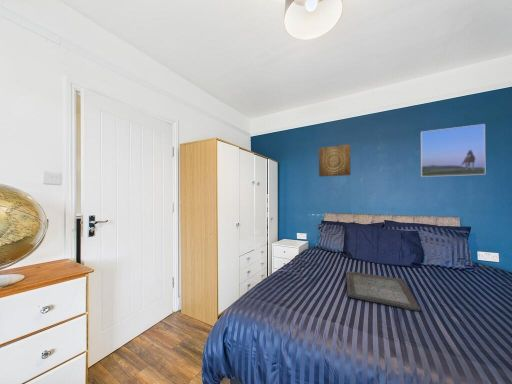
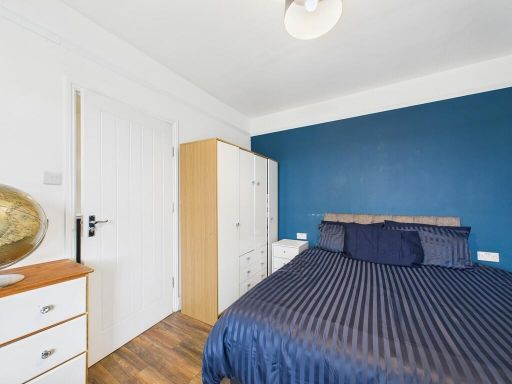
- serving tray (376, 287)
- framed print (451, 152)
- wall art (334, 161)
